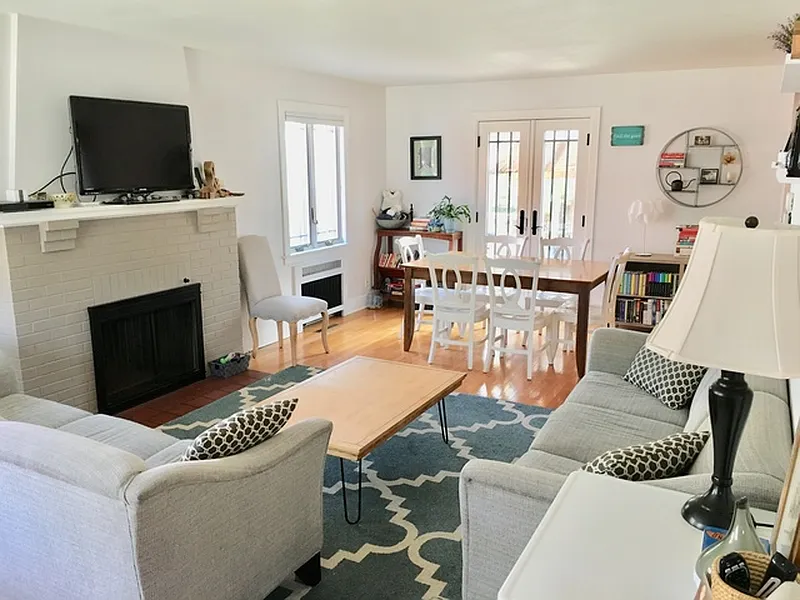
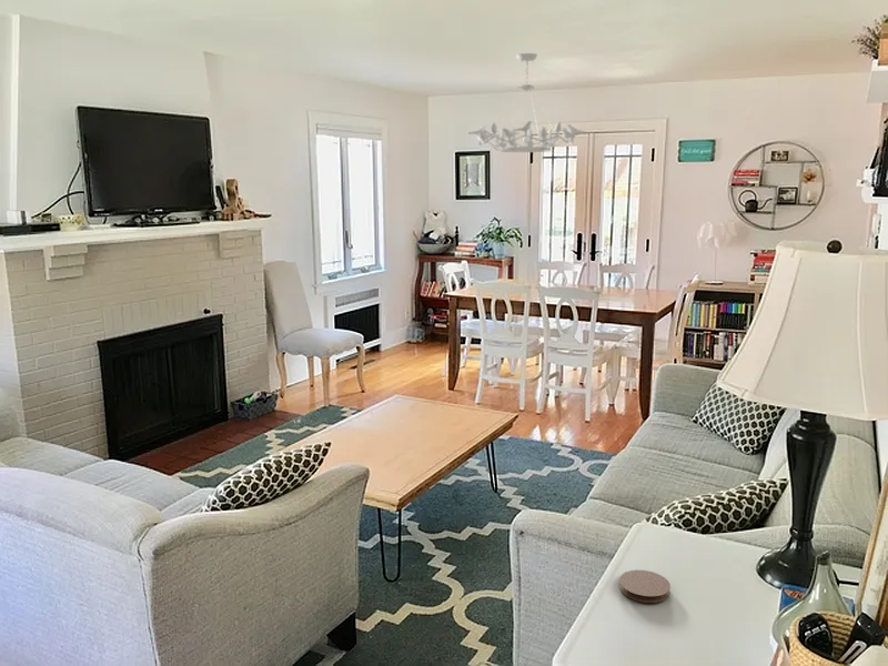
+ coaster (644, 585)
+ chandelier (532, 101)
